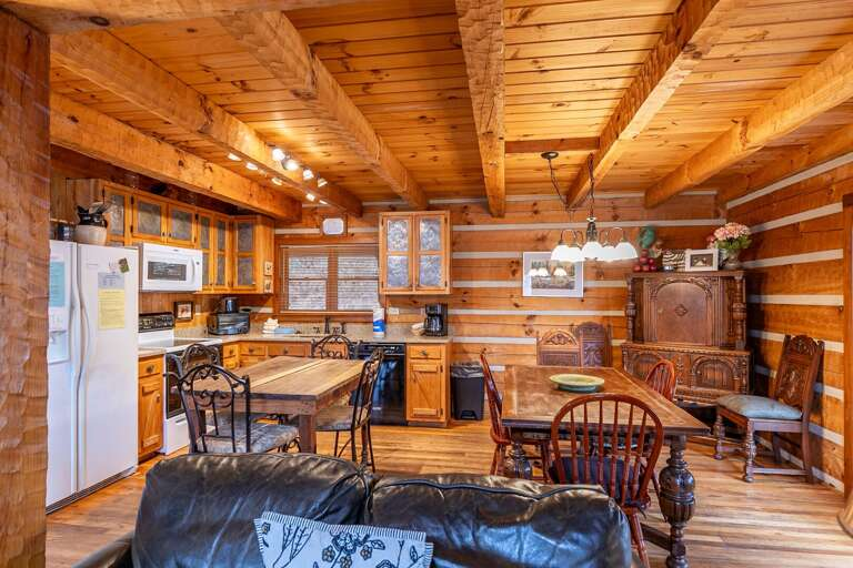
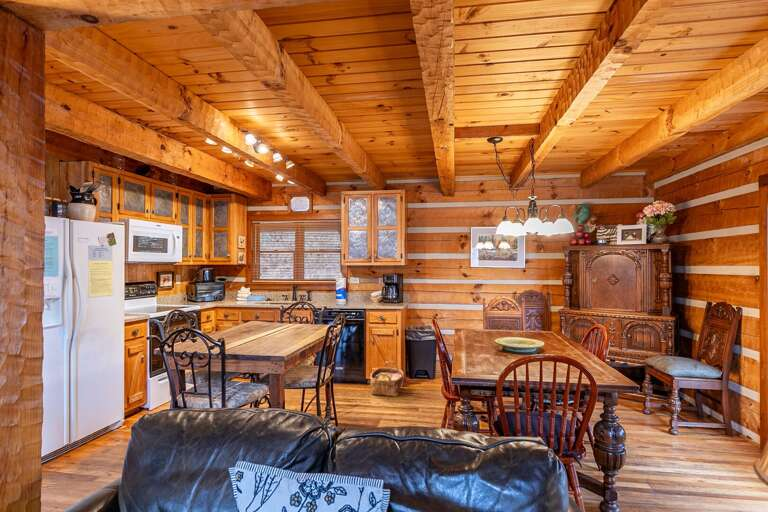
+ woven basket (387, 378)
